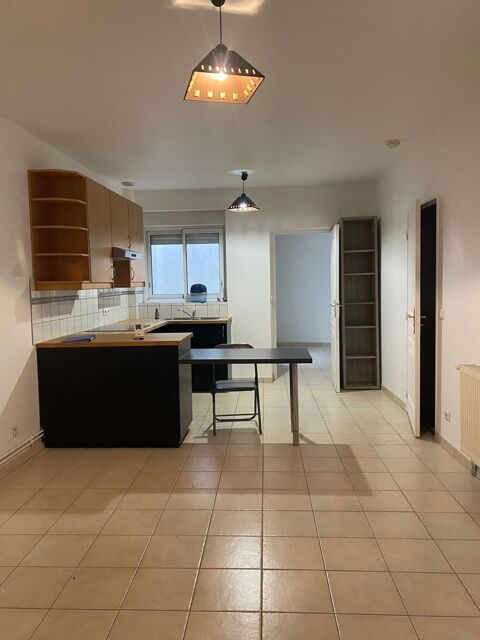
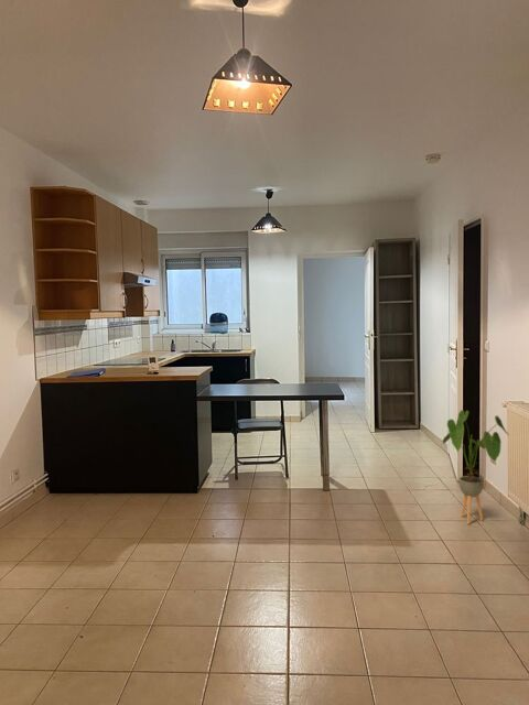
+ house plant (476, 469)
